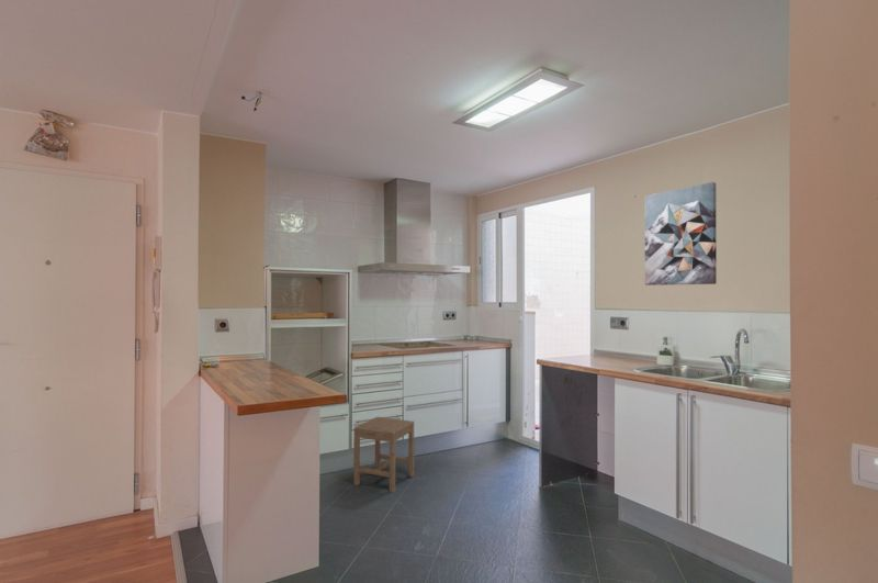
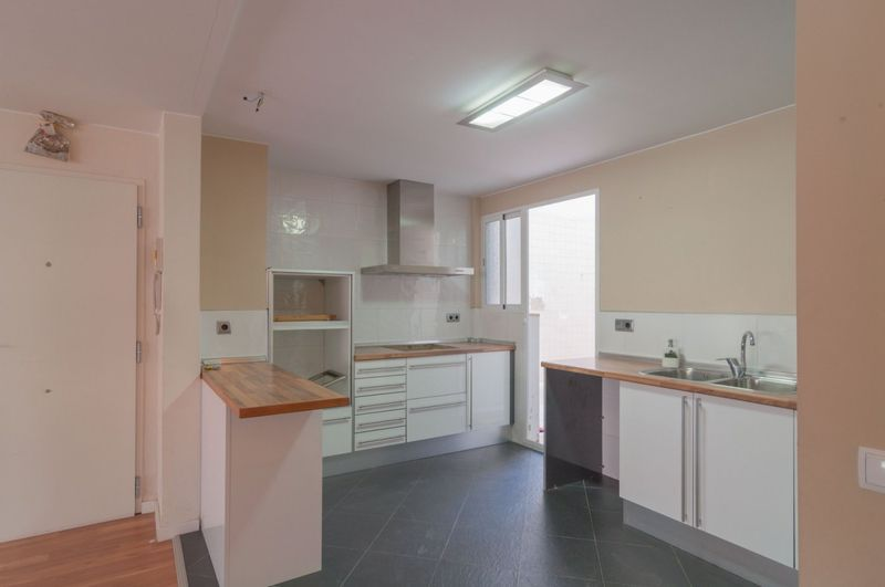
- stool (384, 455)
- wall art (678, 236)
